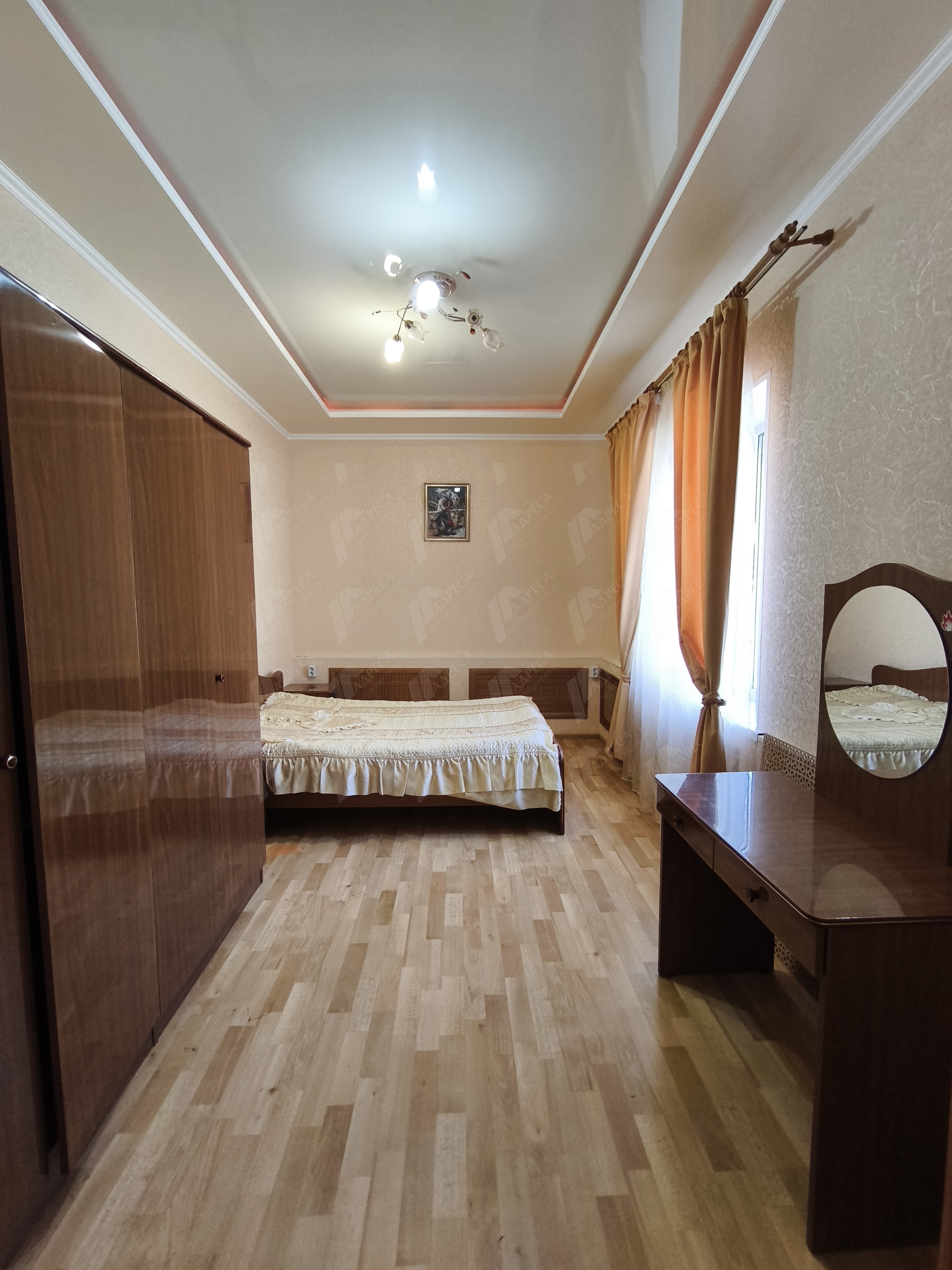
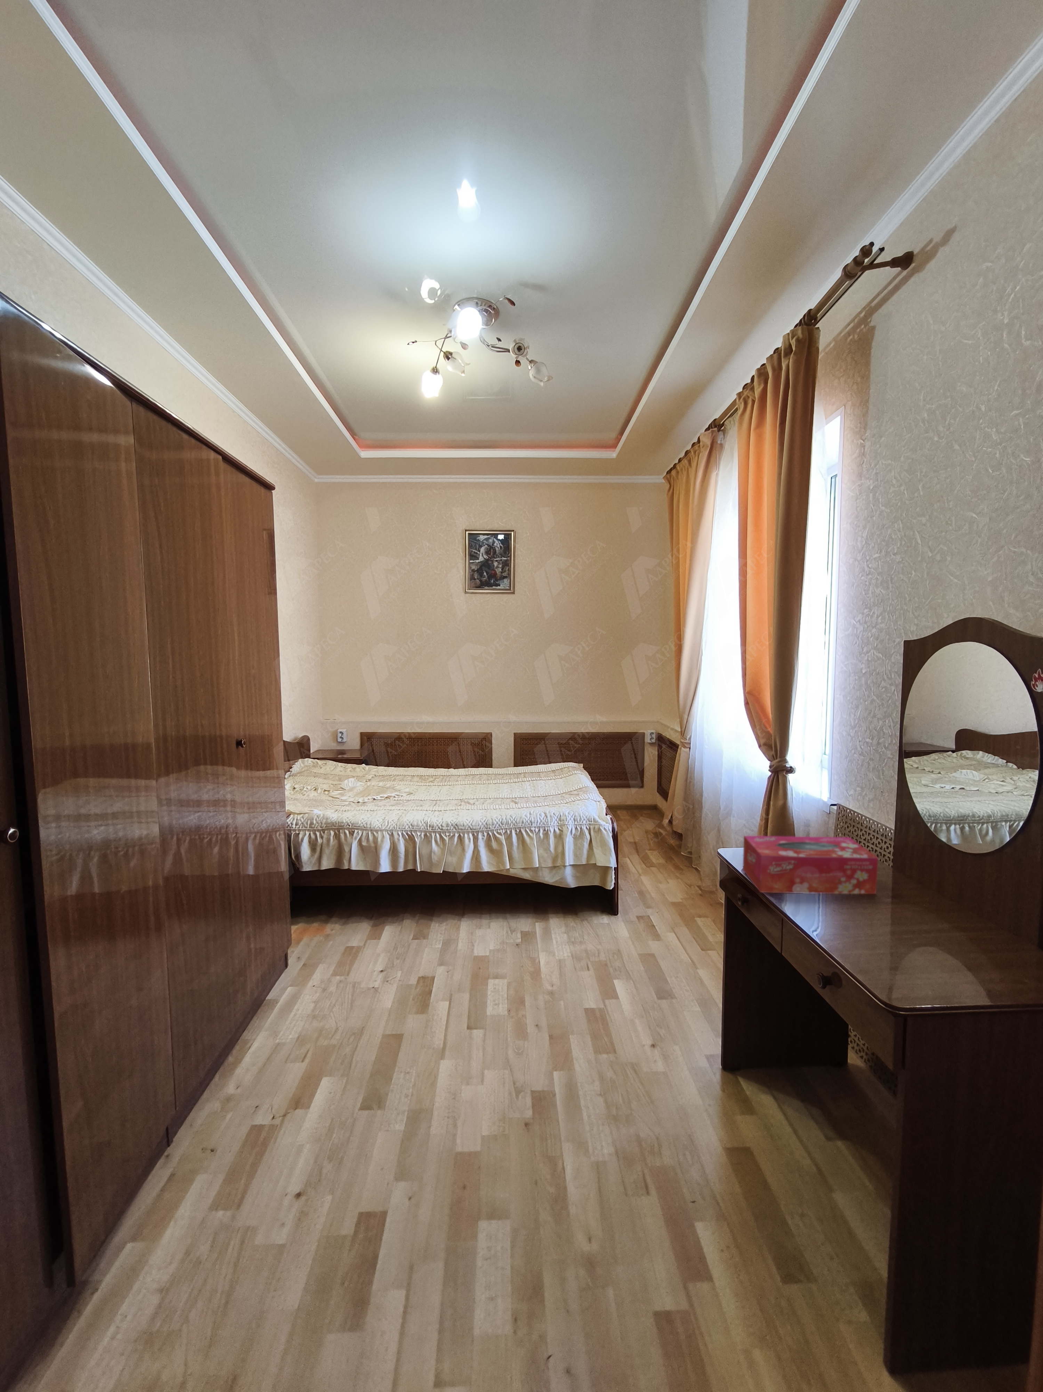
+ tissue box (806, 864)
